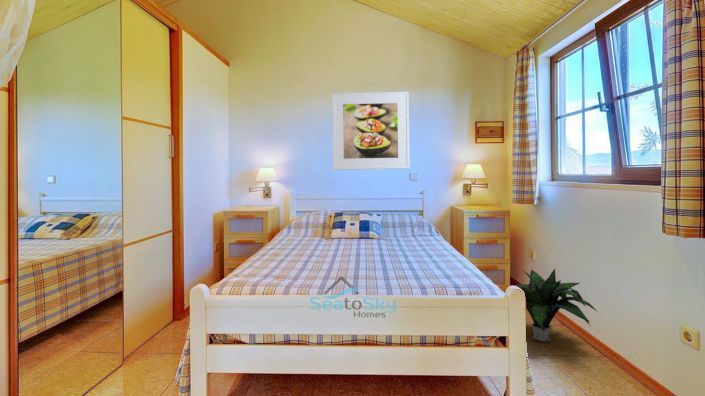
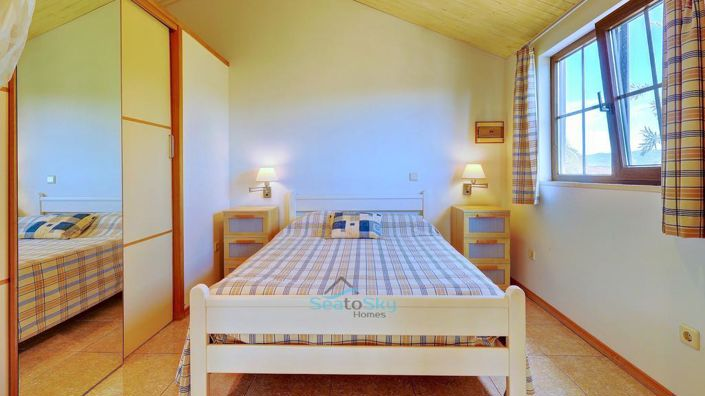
- potted plant (541, 303)
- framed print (370, 131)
